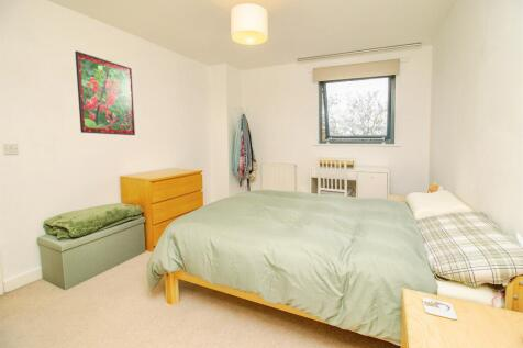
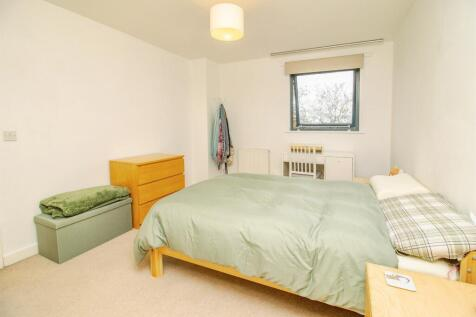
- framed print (108, 98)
